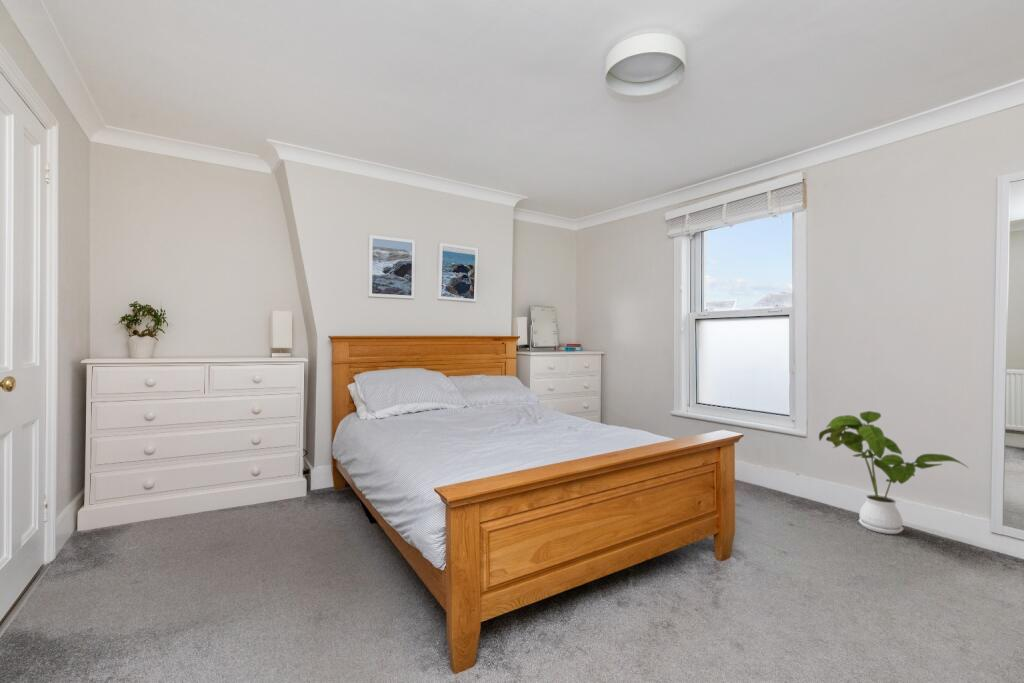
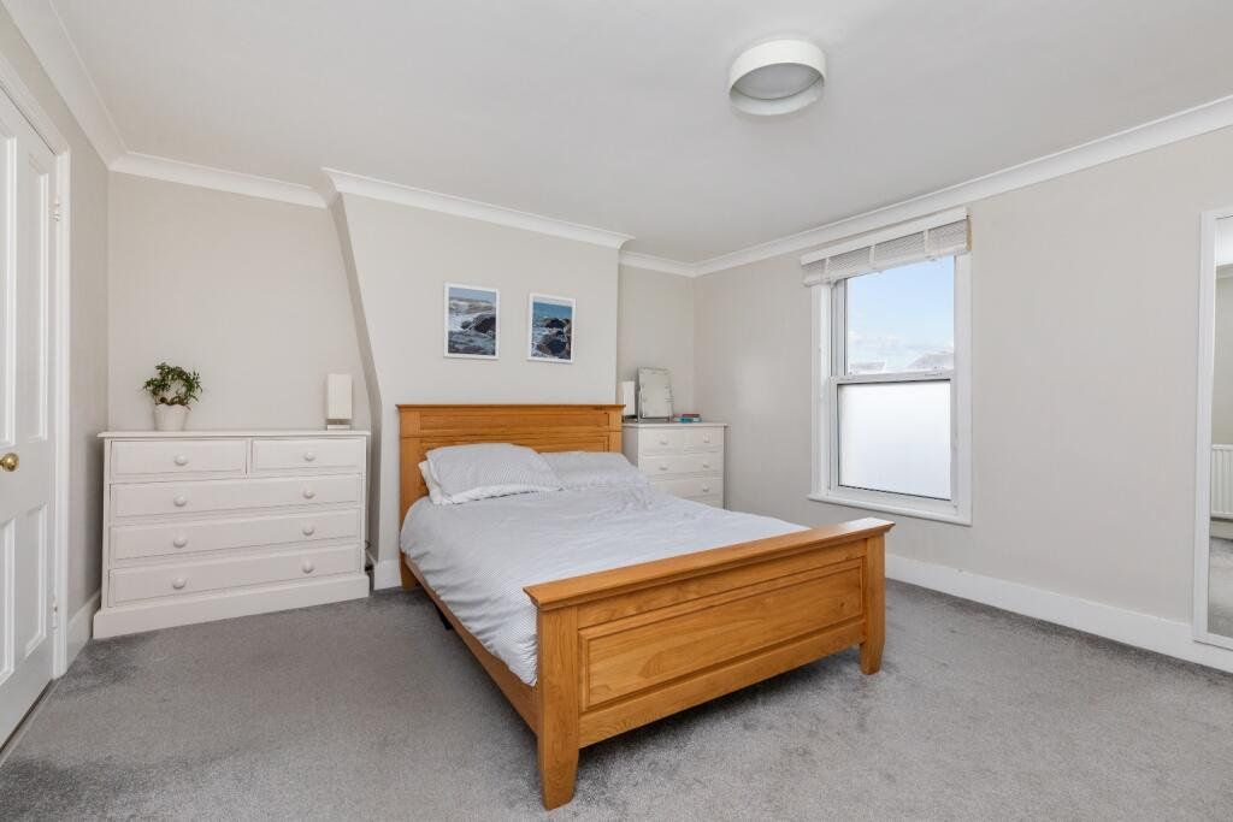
- house plant (881, 469)
